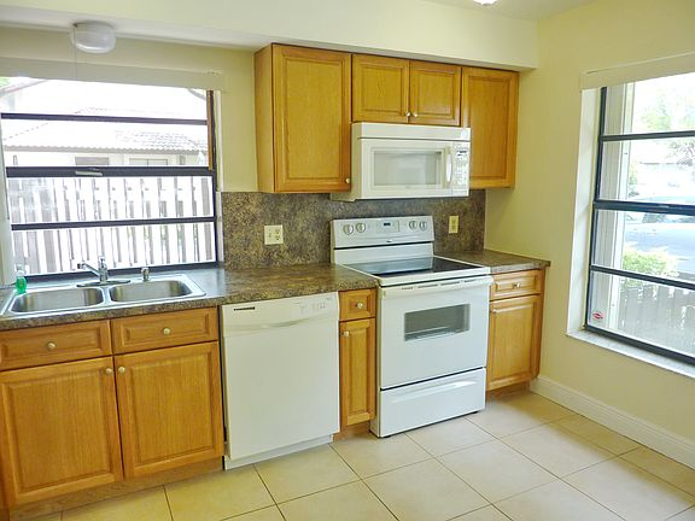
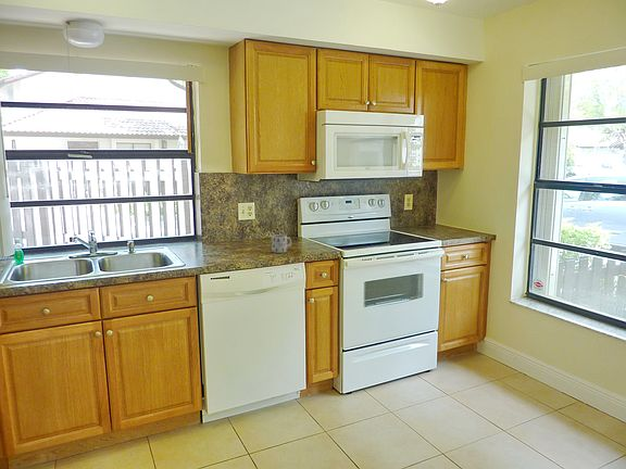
+ mug (281, 243)
